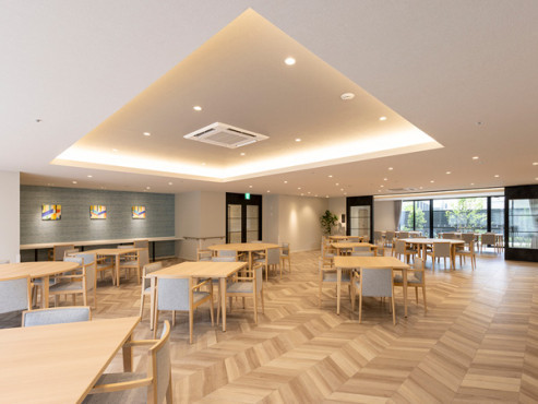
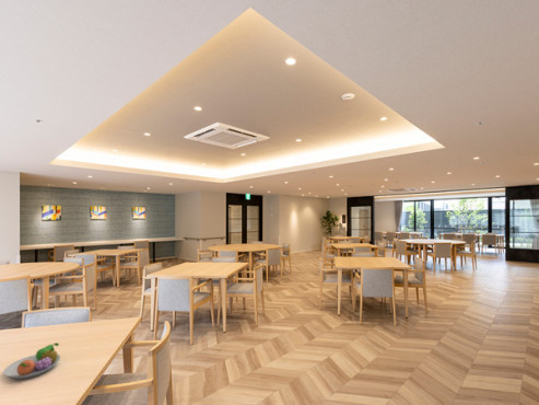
+ fruit bowl (35, 358)
